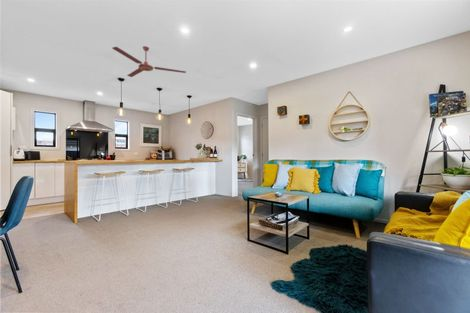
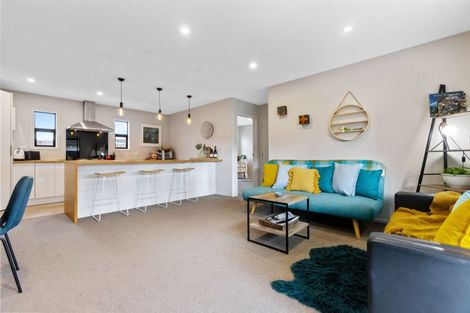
- ceiling fan (150, 65)
